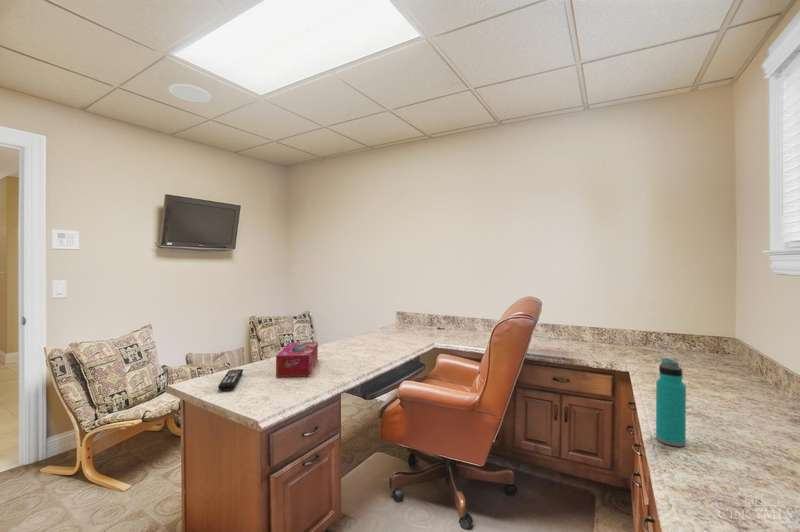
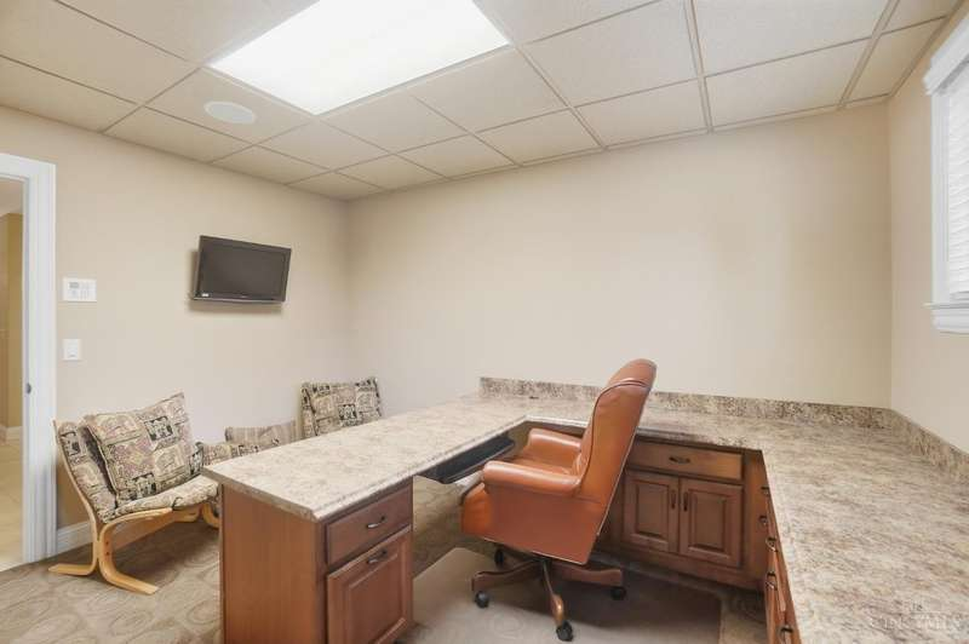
- tissue box (298, 358)
- remote control (231, 379)
- water bottle (670, 400)
